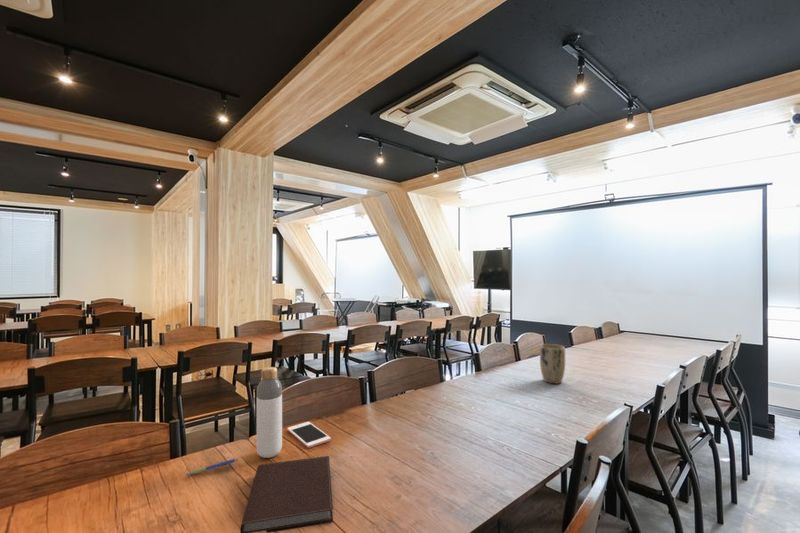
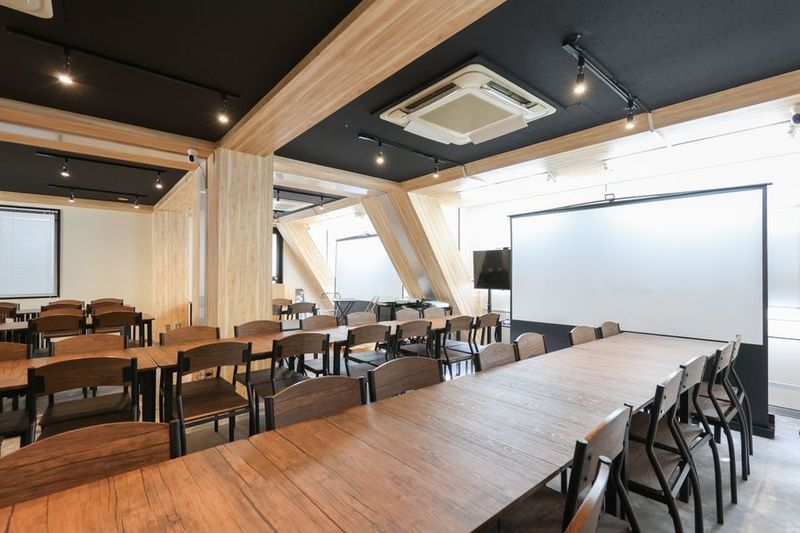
- pen (212, 466)
- plant pot (552, 363)
- bottle (269, 411)
- notebook (291, 490)
- cell phone (308, 433)
